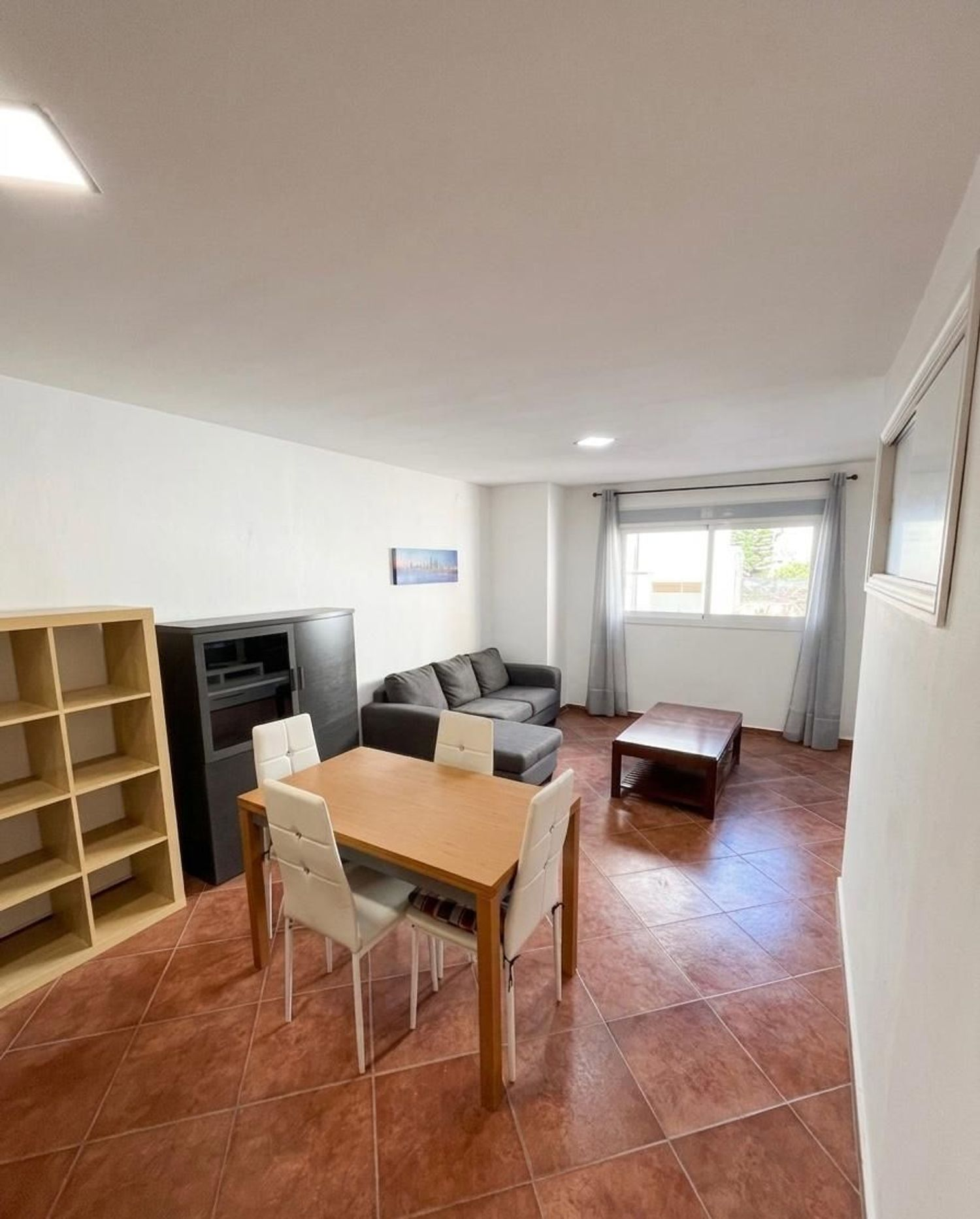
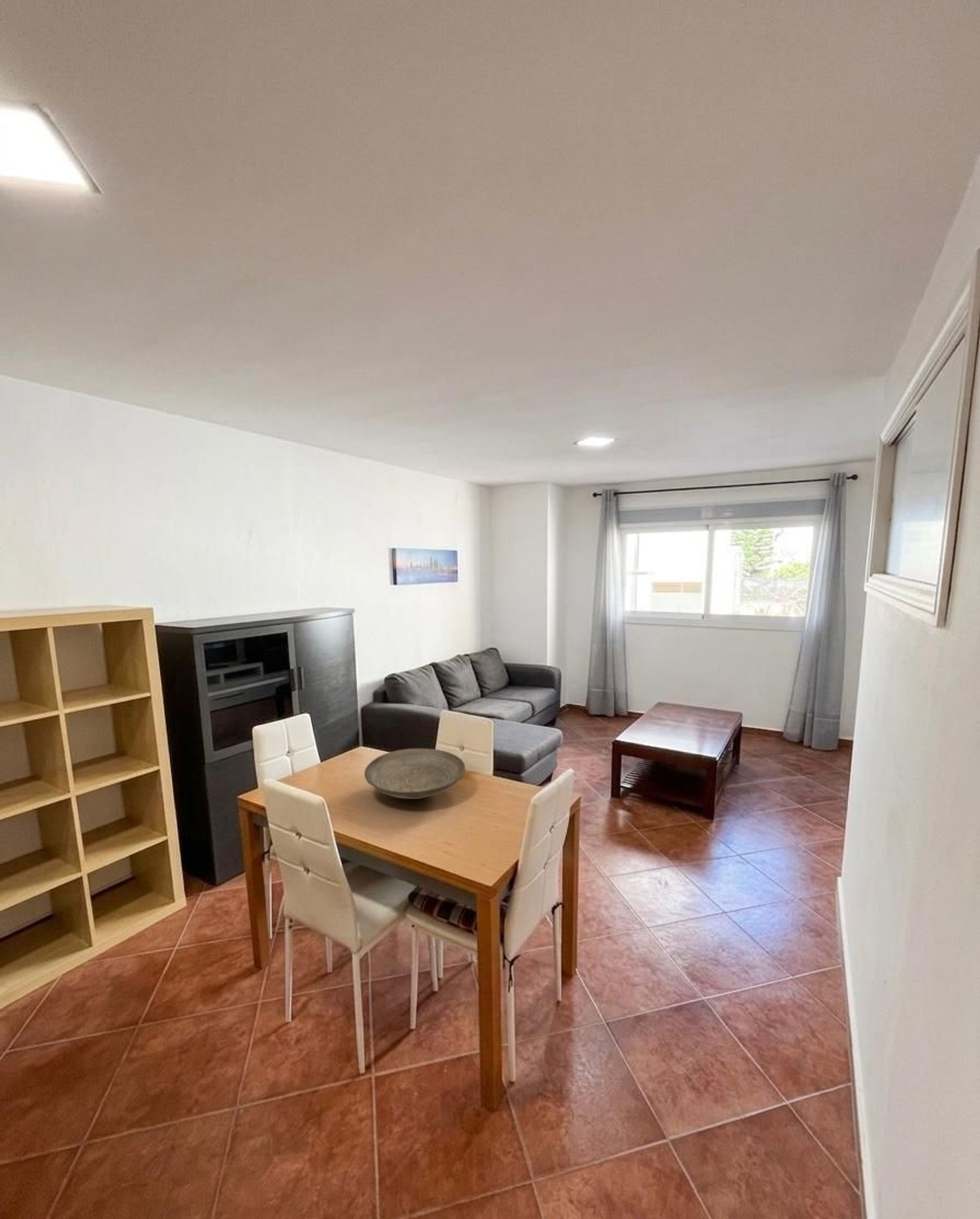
+ decorative bowl (416, 779)
